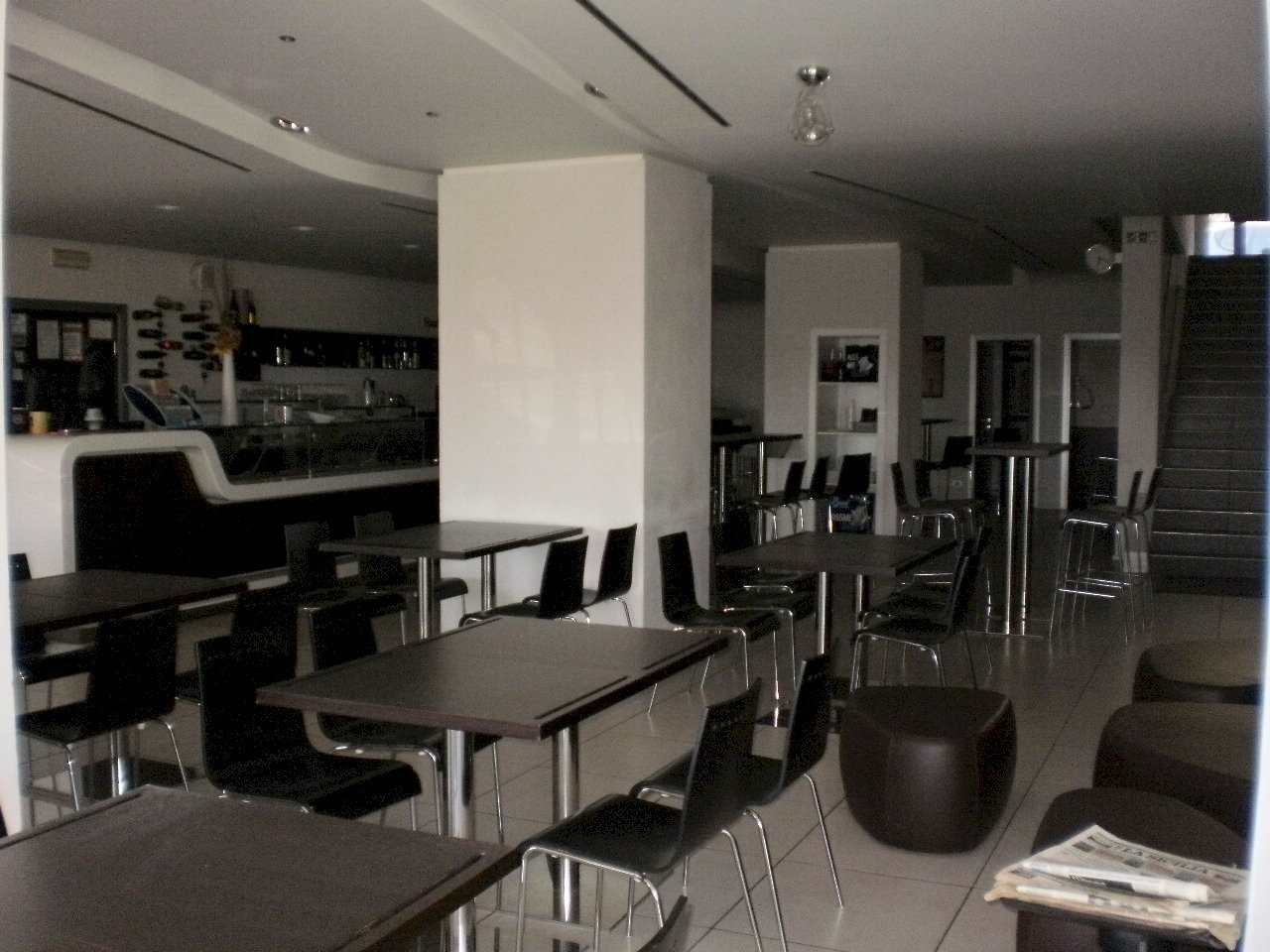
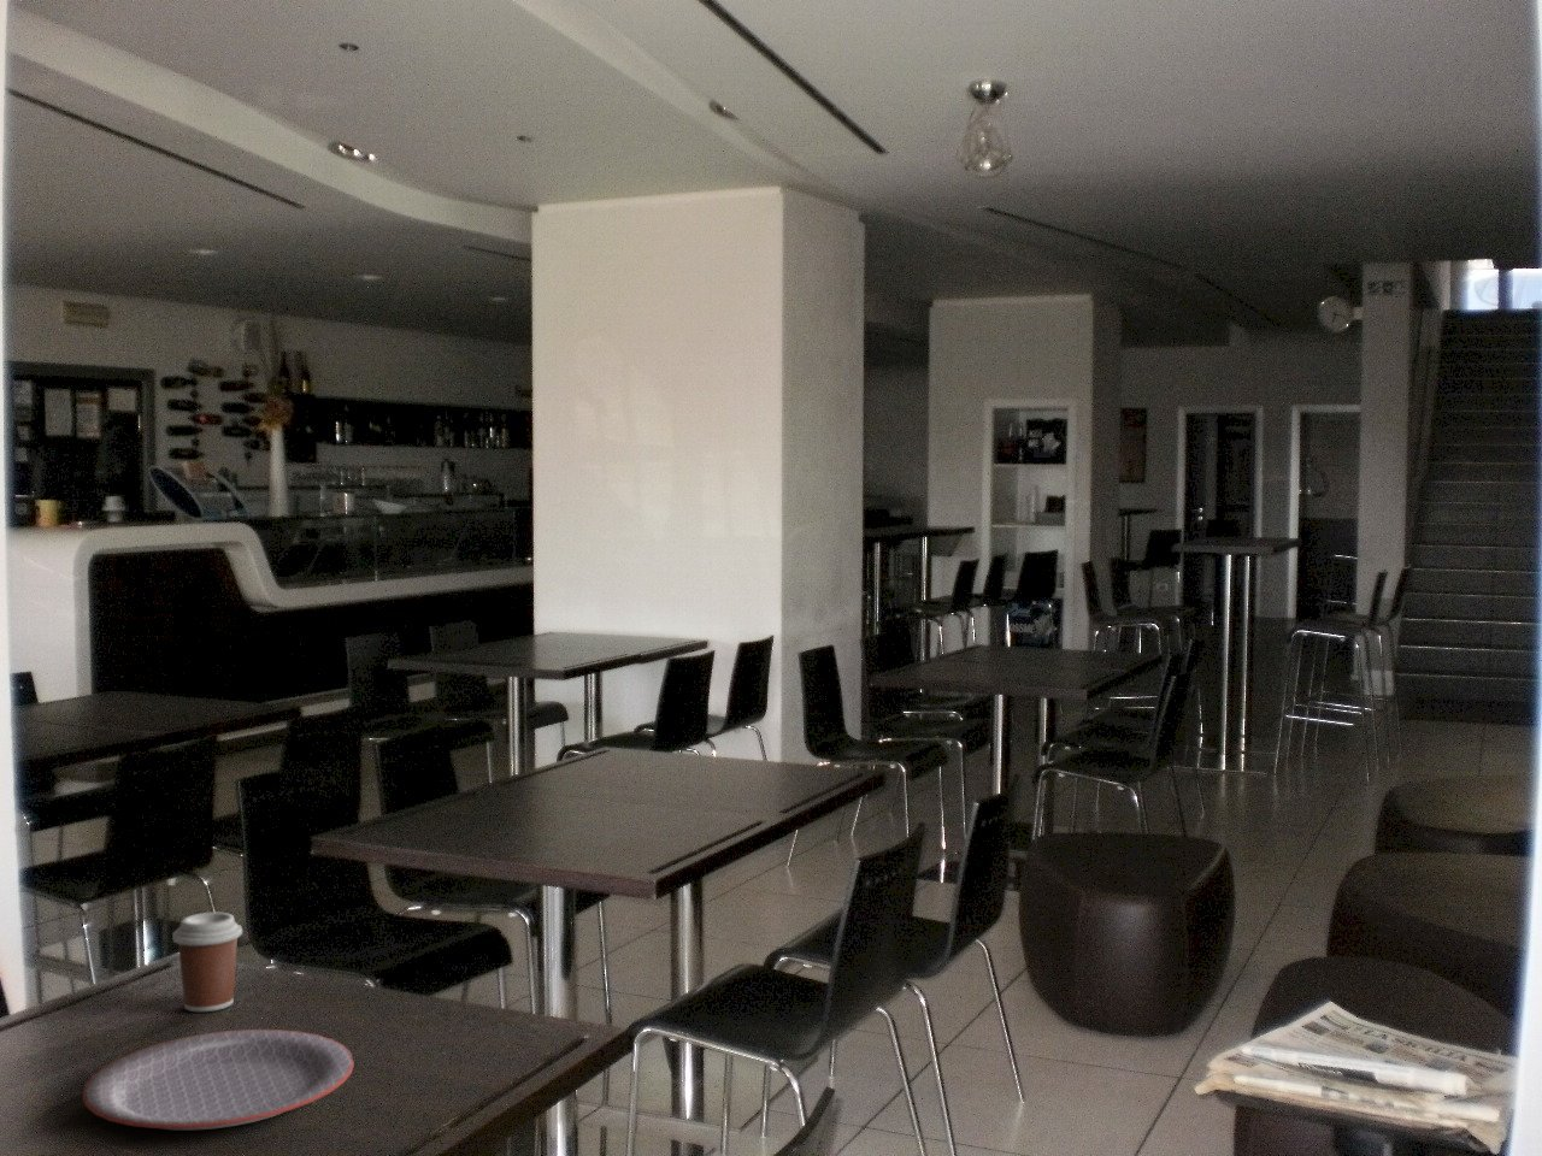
+ coffee cup (208, 960)
+ plate (222, 1083)
